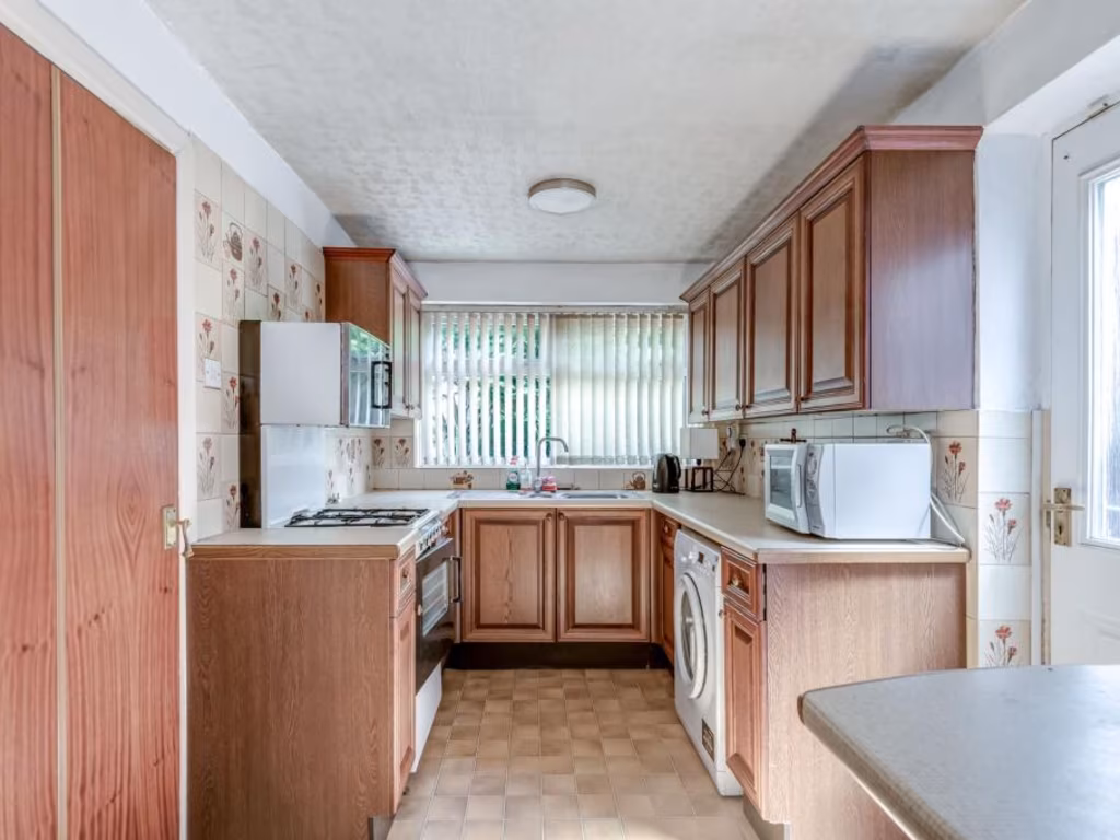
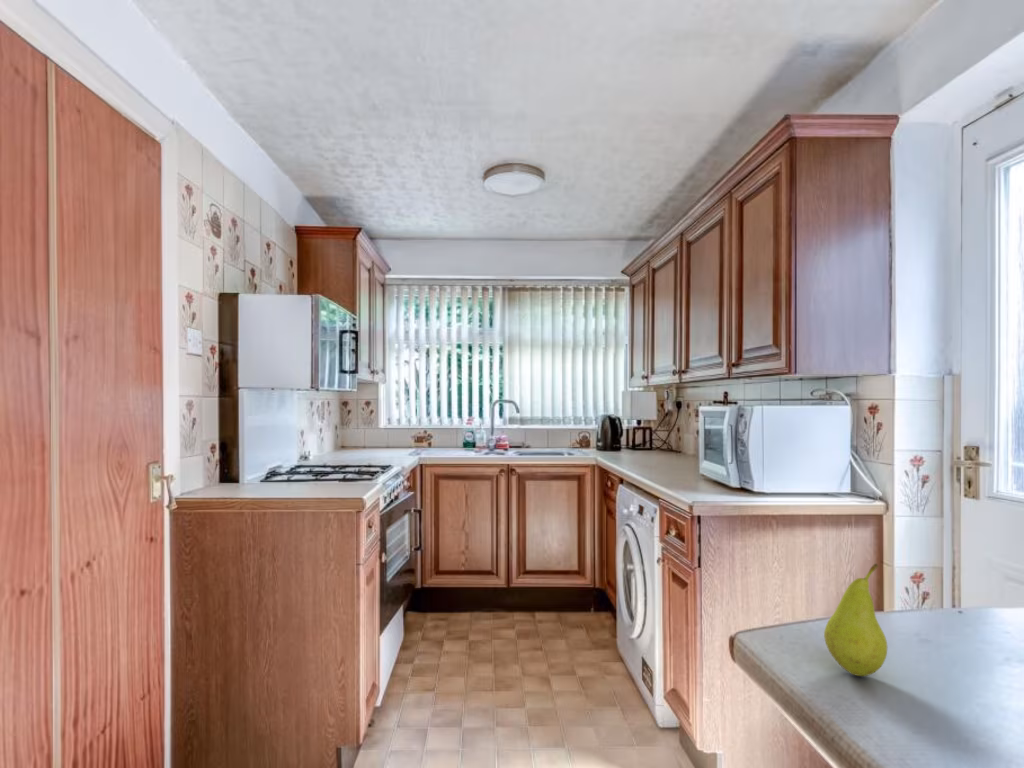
+ fruit (855, 616)
